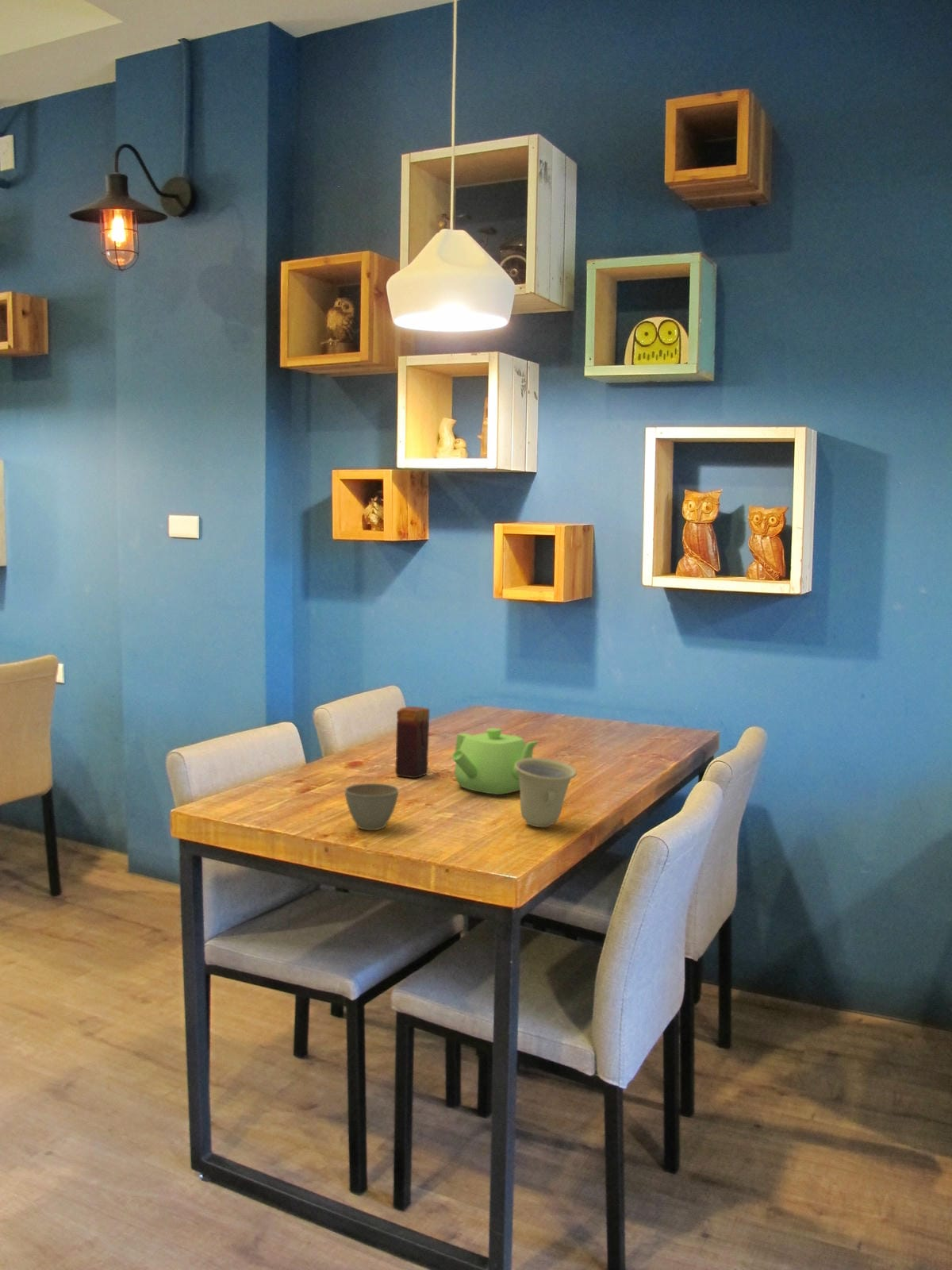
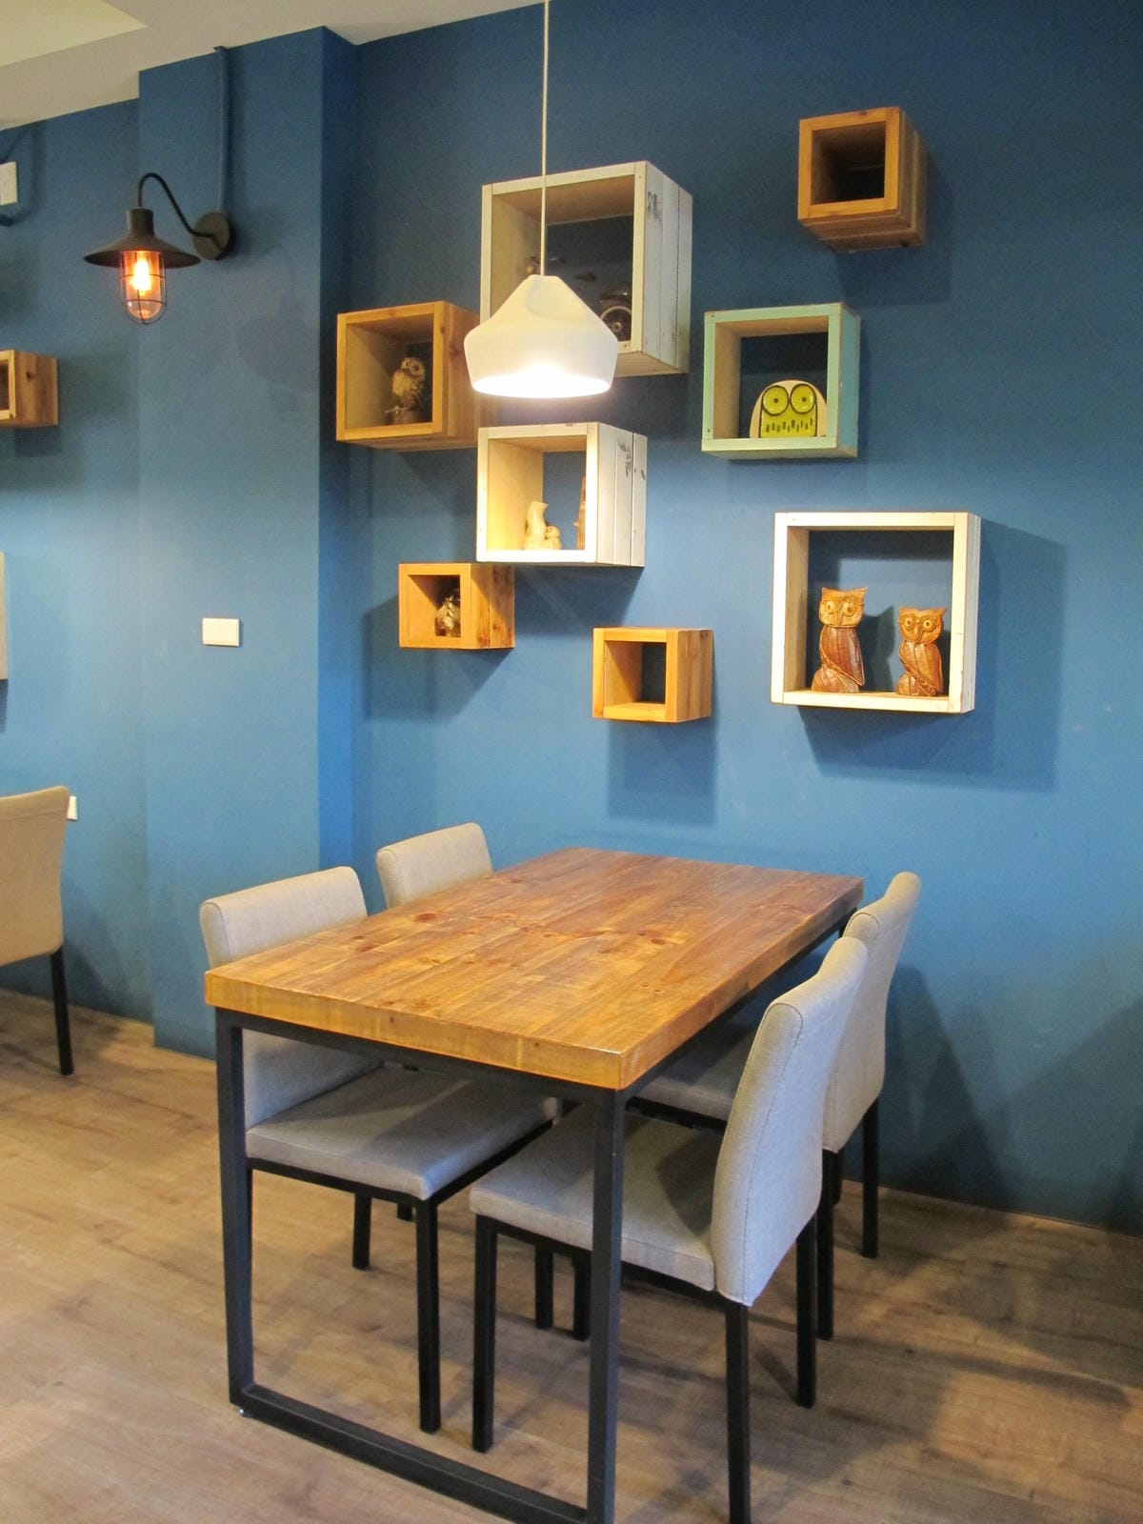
- teapot (493, 758)
- cup (545, 795)
- flower pot (371, 807)
- candle (412, 741)
